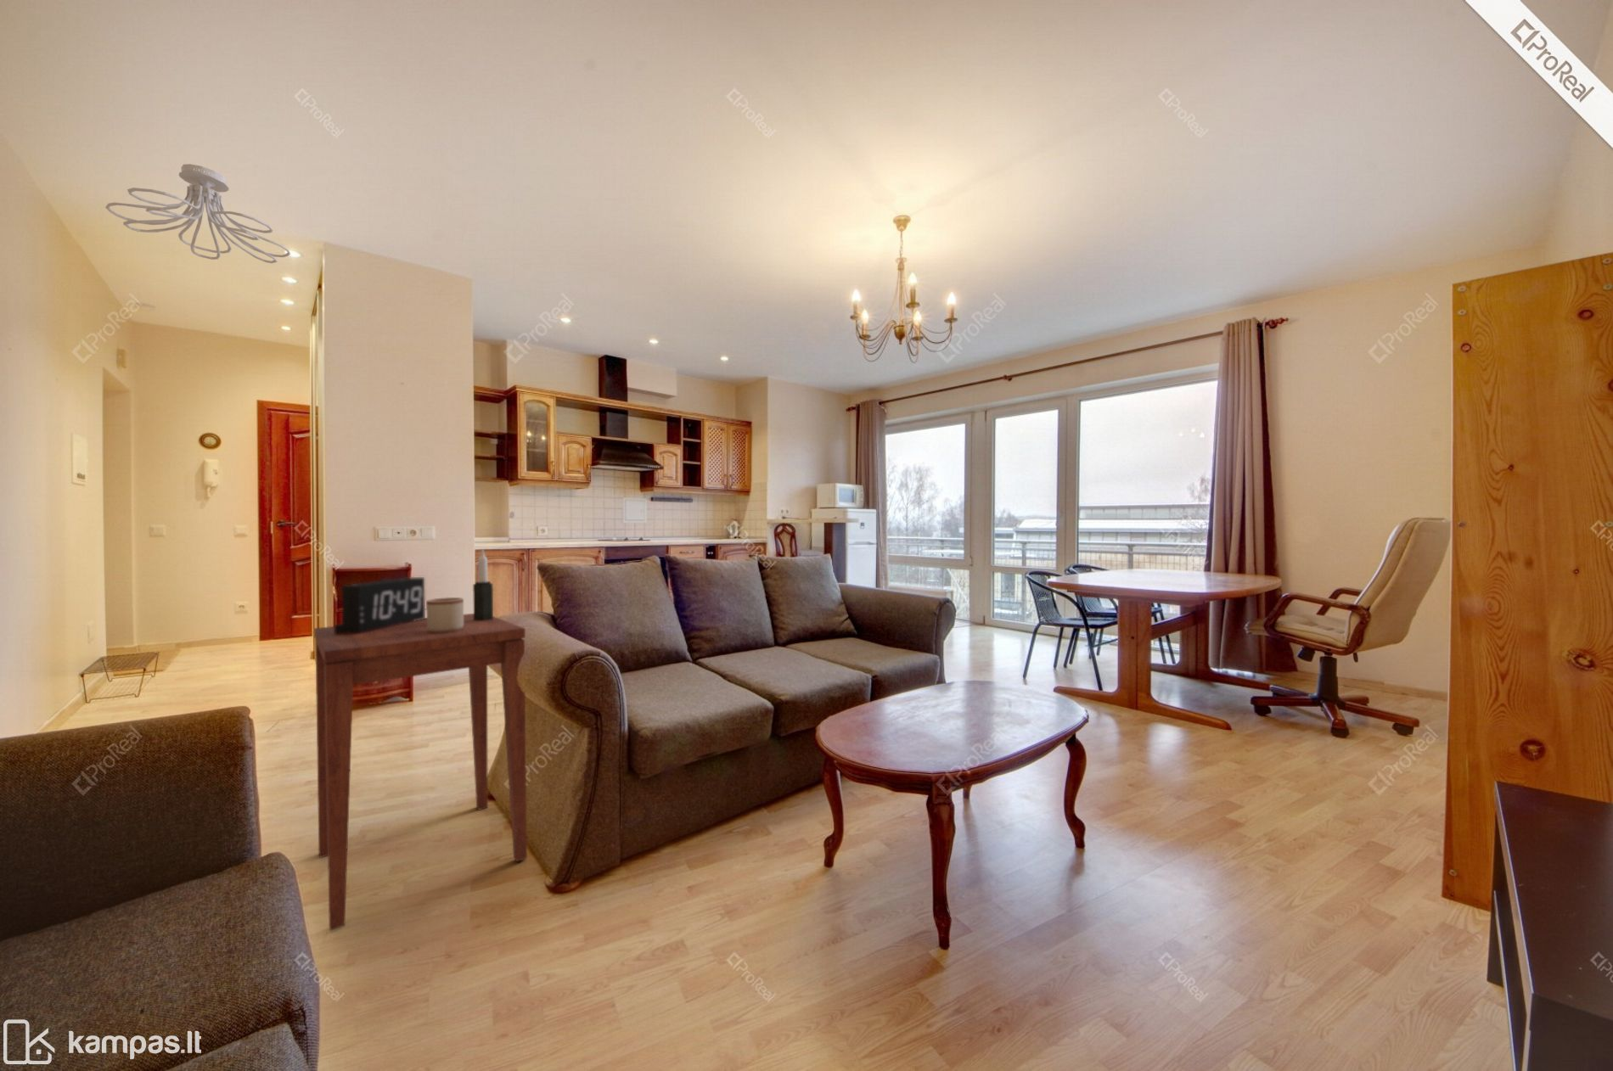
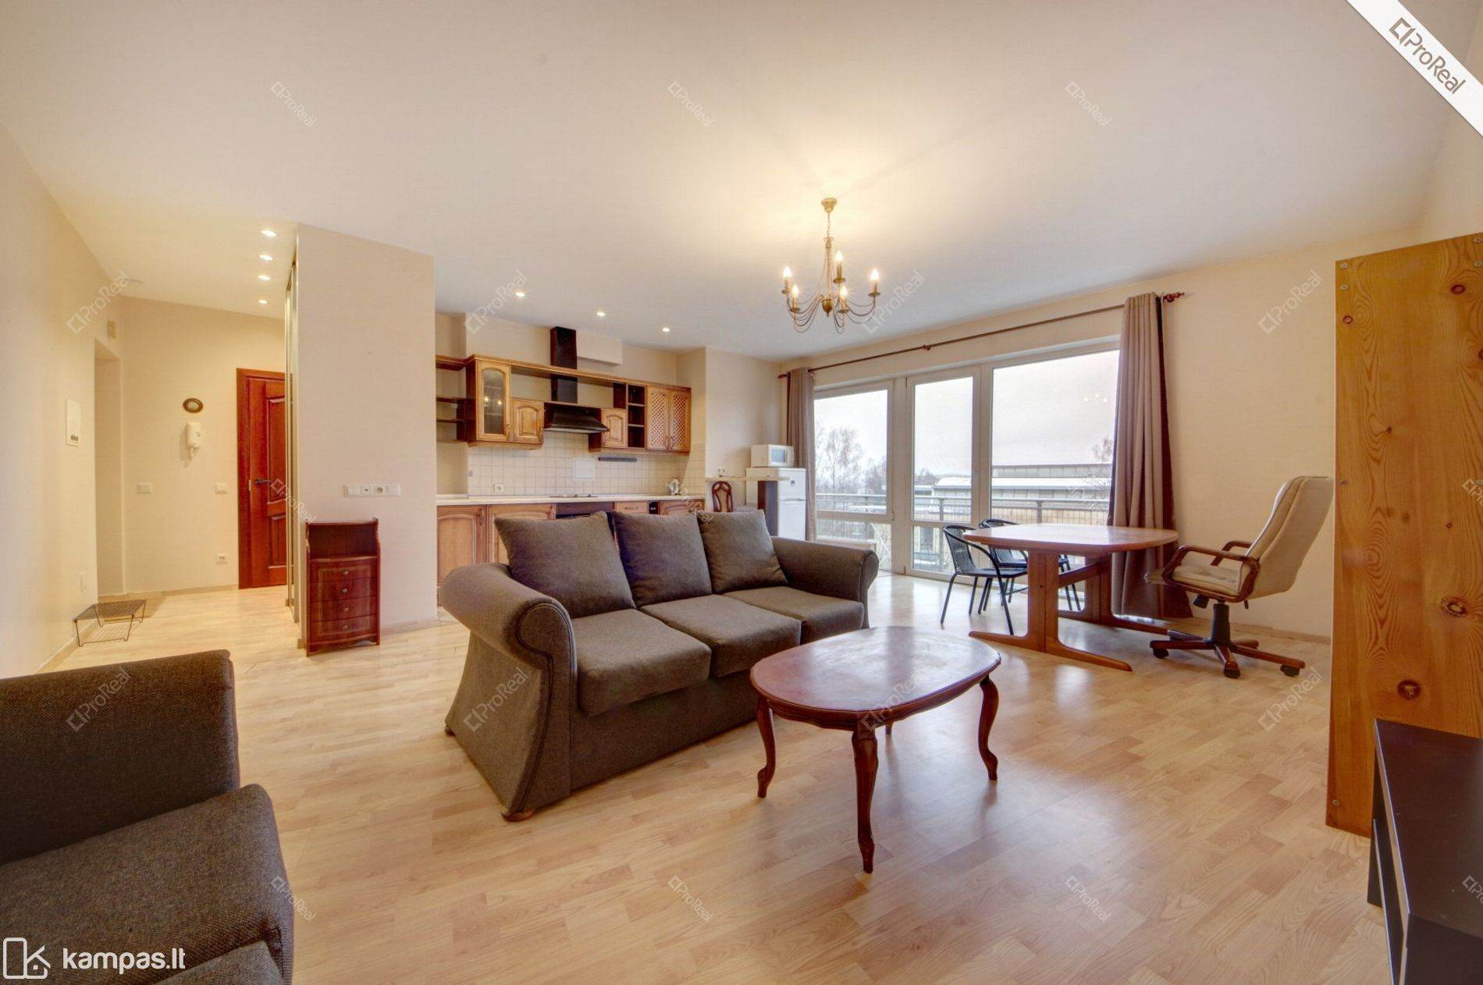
- side table (472, 735)
- candle (482, 583)
- mug (444, 613)
- alarm clock (383, 601)
- ceiling light fixture (206, 207)
